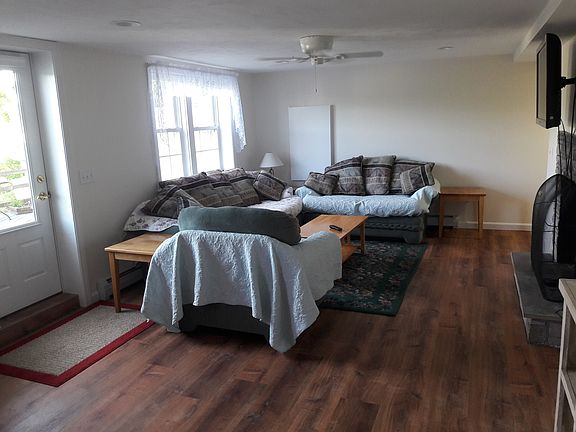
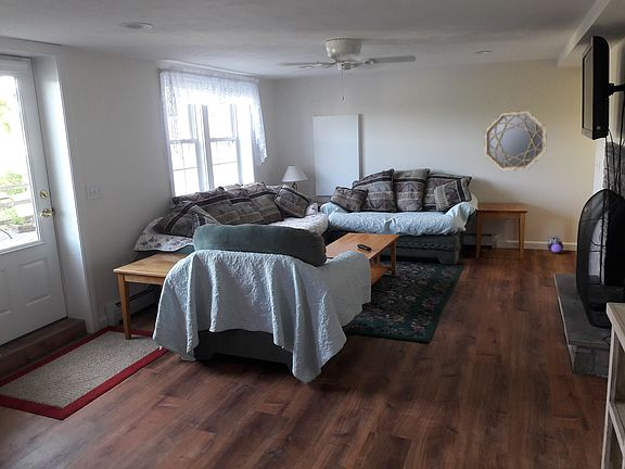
+ plush toy (556, 244)
+ home mirror (514, 141)
